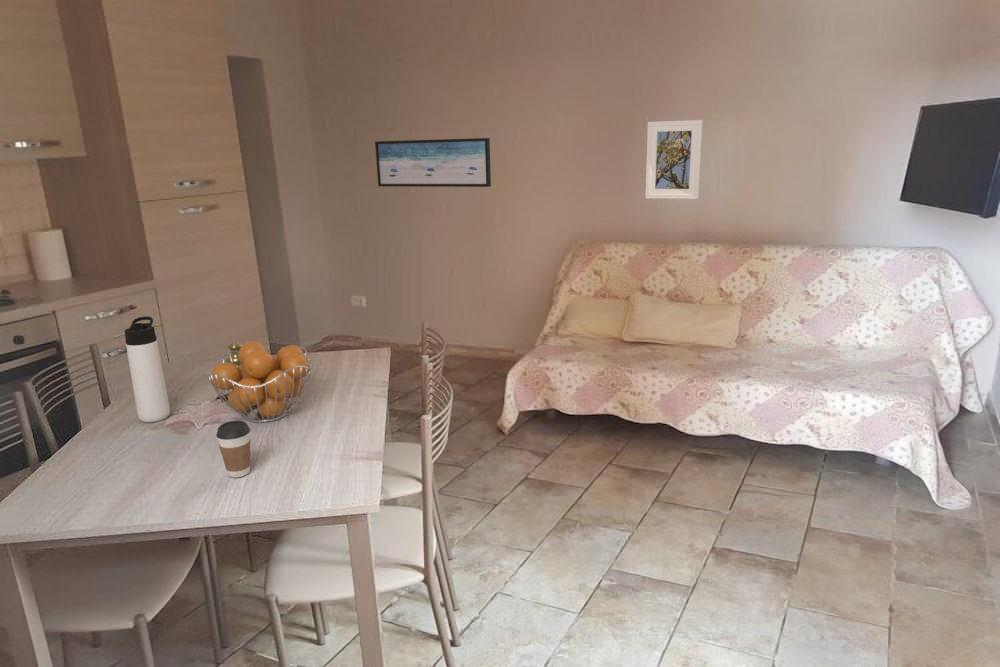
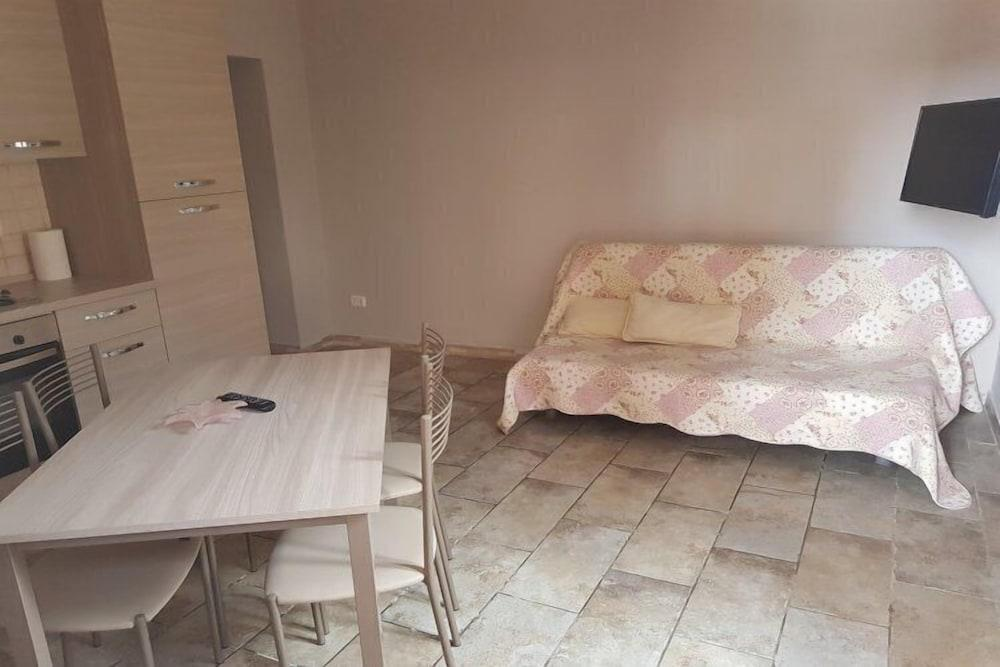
- thermos bottle (148, 369)
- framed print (673, 160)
- coffee cup (235, 449)
- fruit basket (263, 380)
- wall art (431, 163)
- salt shaker (236, 356)
